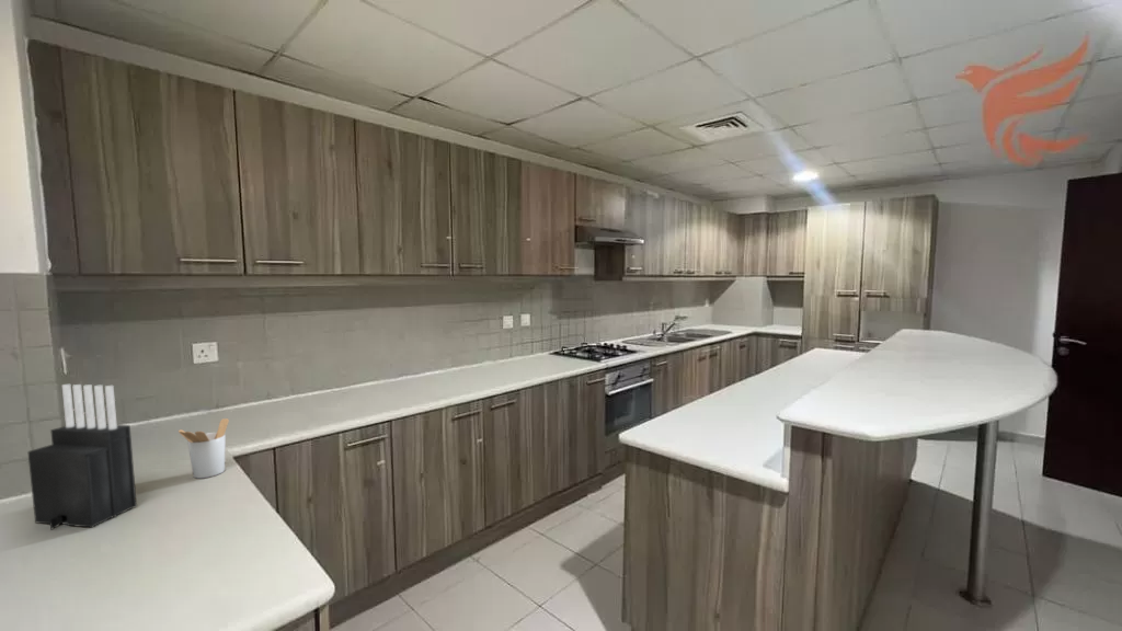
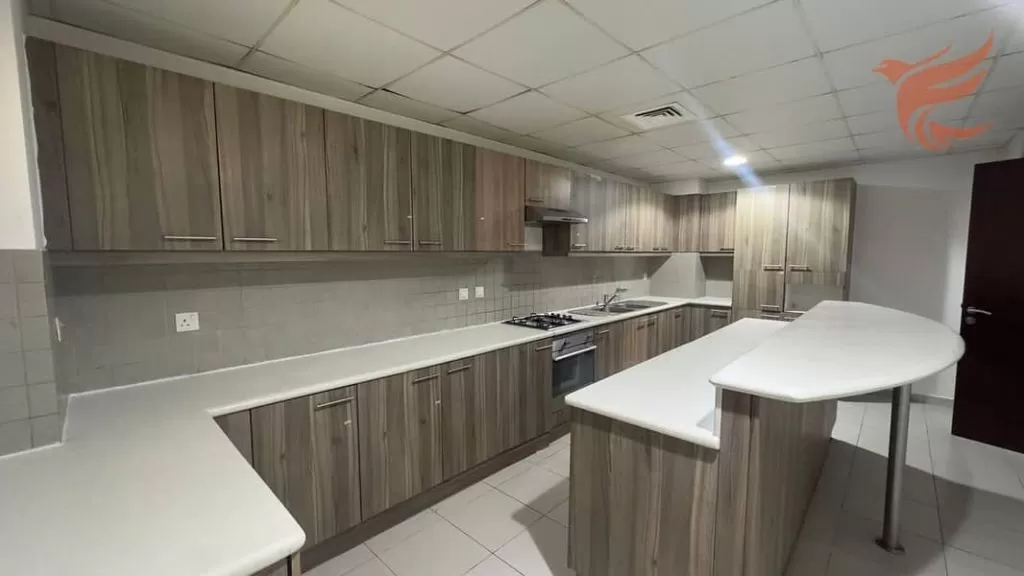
- knife block (76, 454)
- utensil holder (203, 449)
